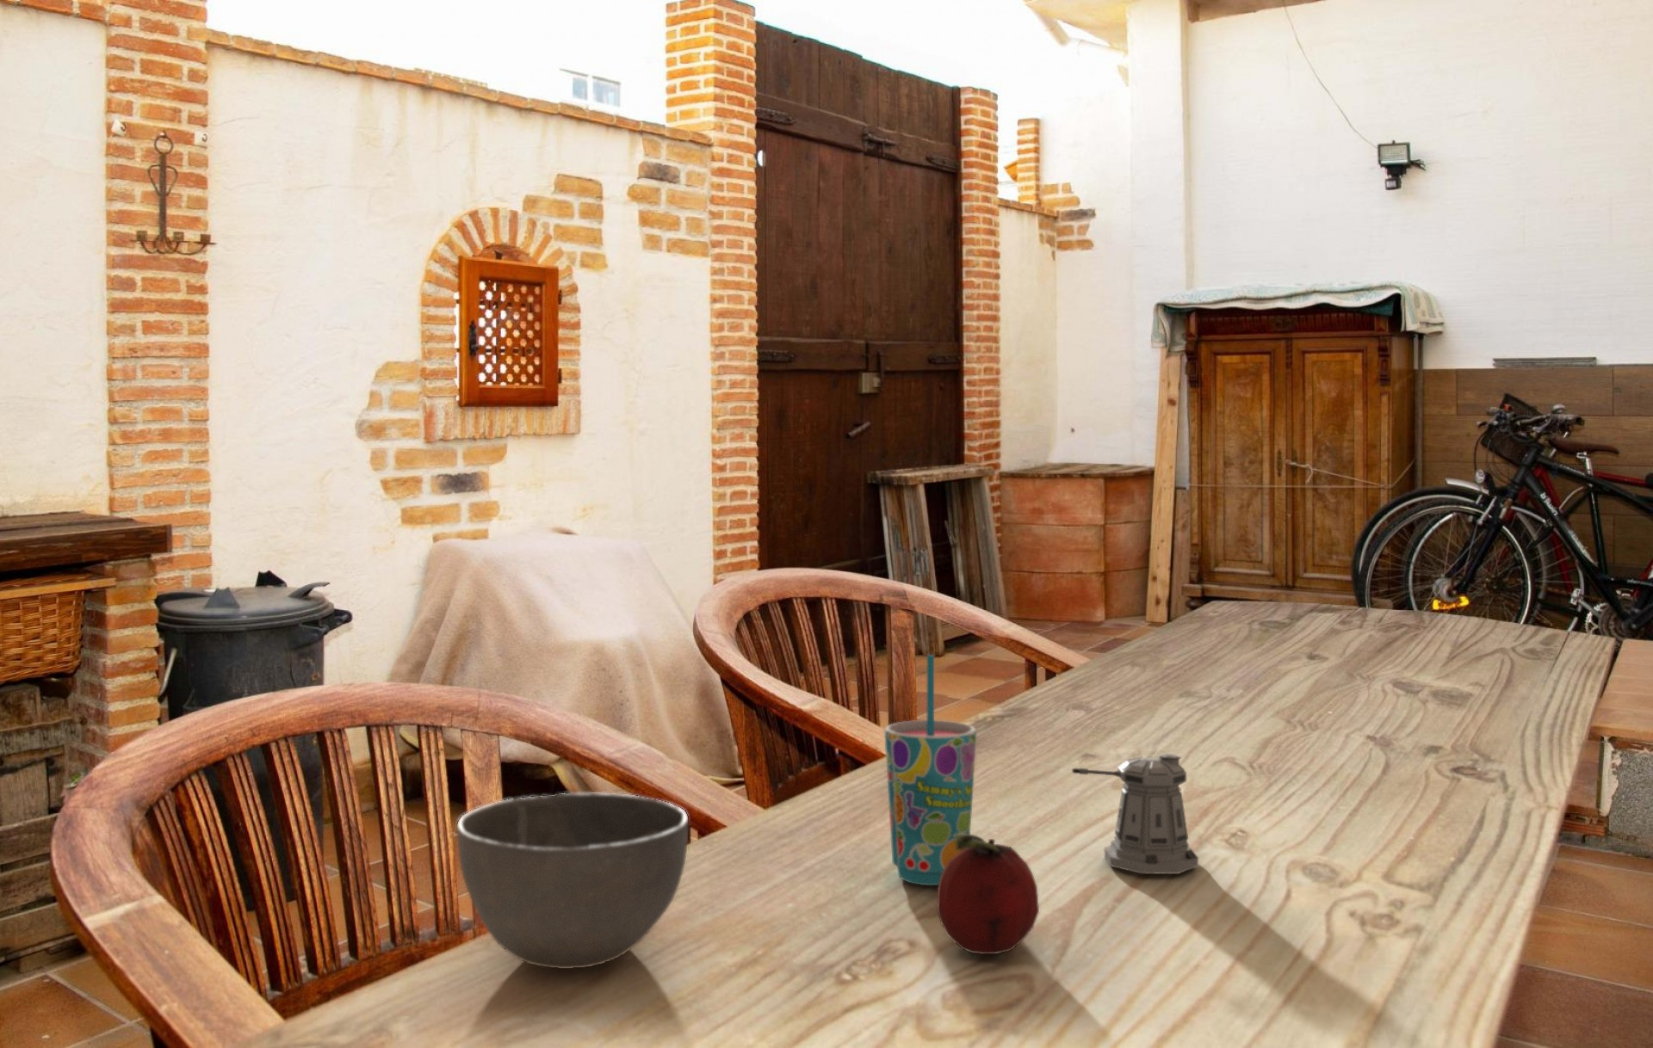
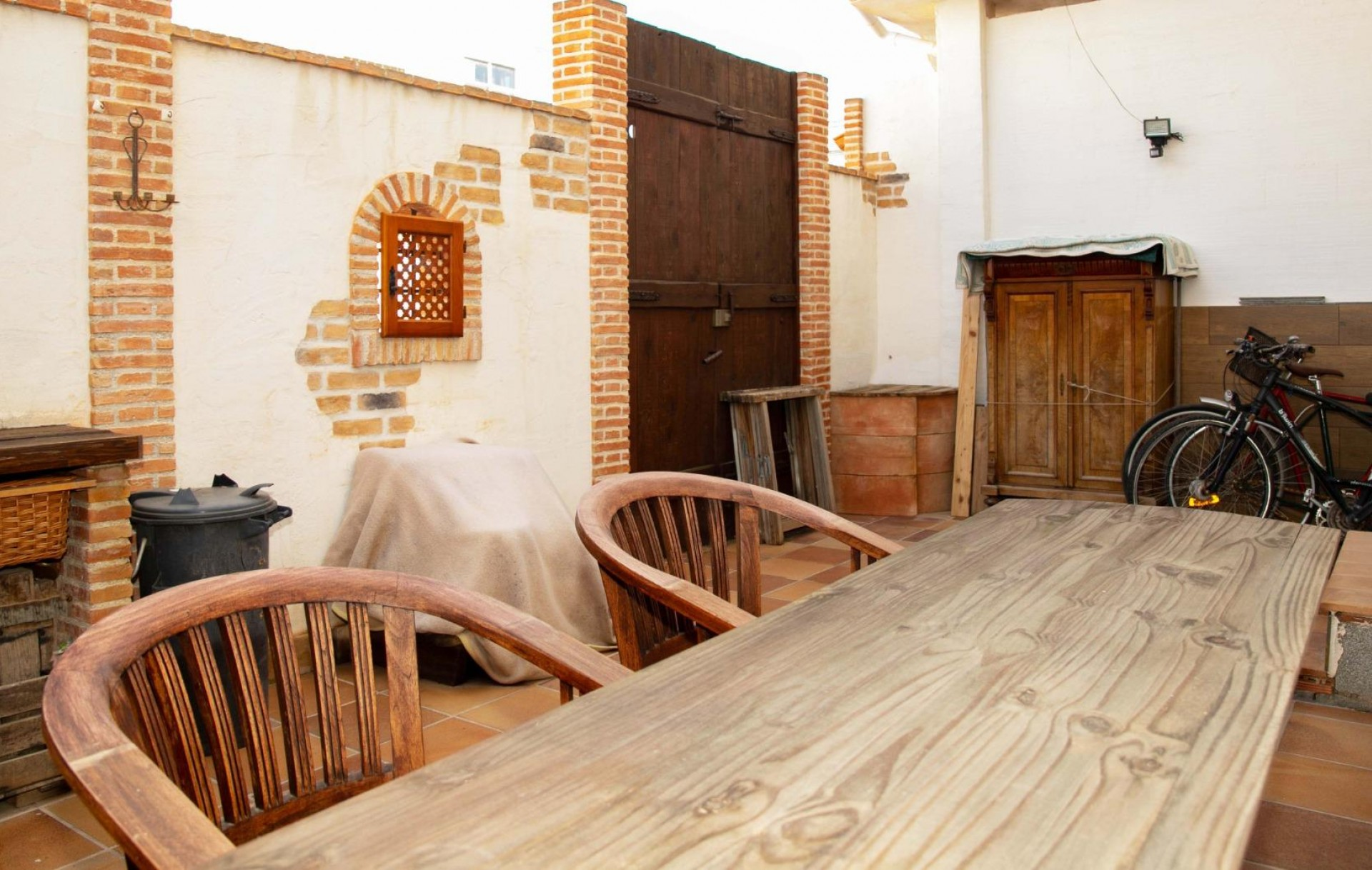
- fruit (983, 889)
- cup (930, 766)
- bowl (575, 884)
- pepper shaker (1142, 807)
